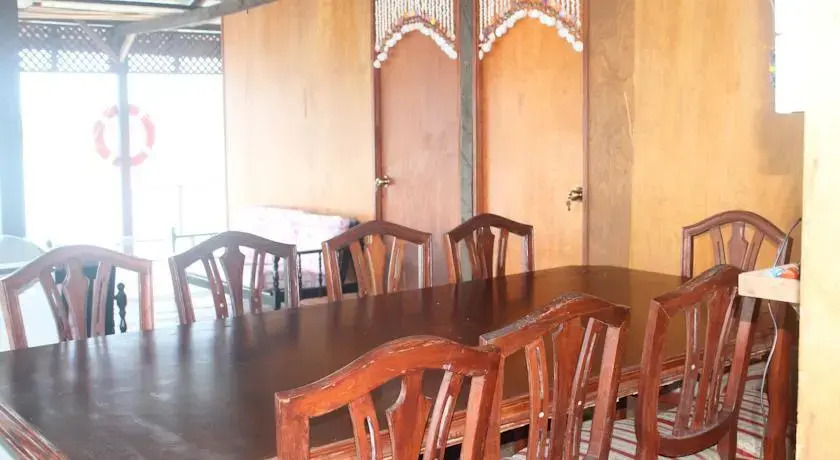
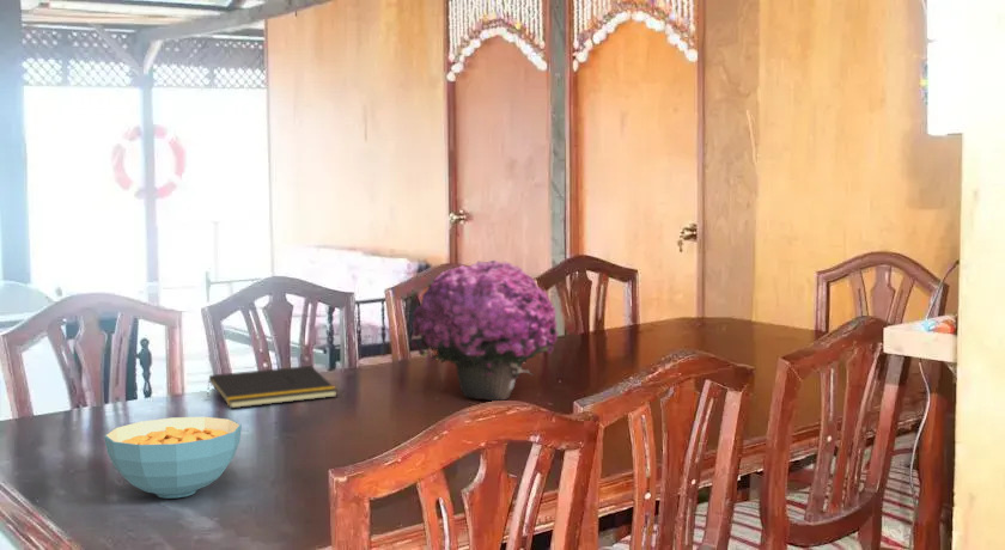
+ flower (485, 330)
+ cereal bowl (175, 460)
+ notepad (273, 385)
